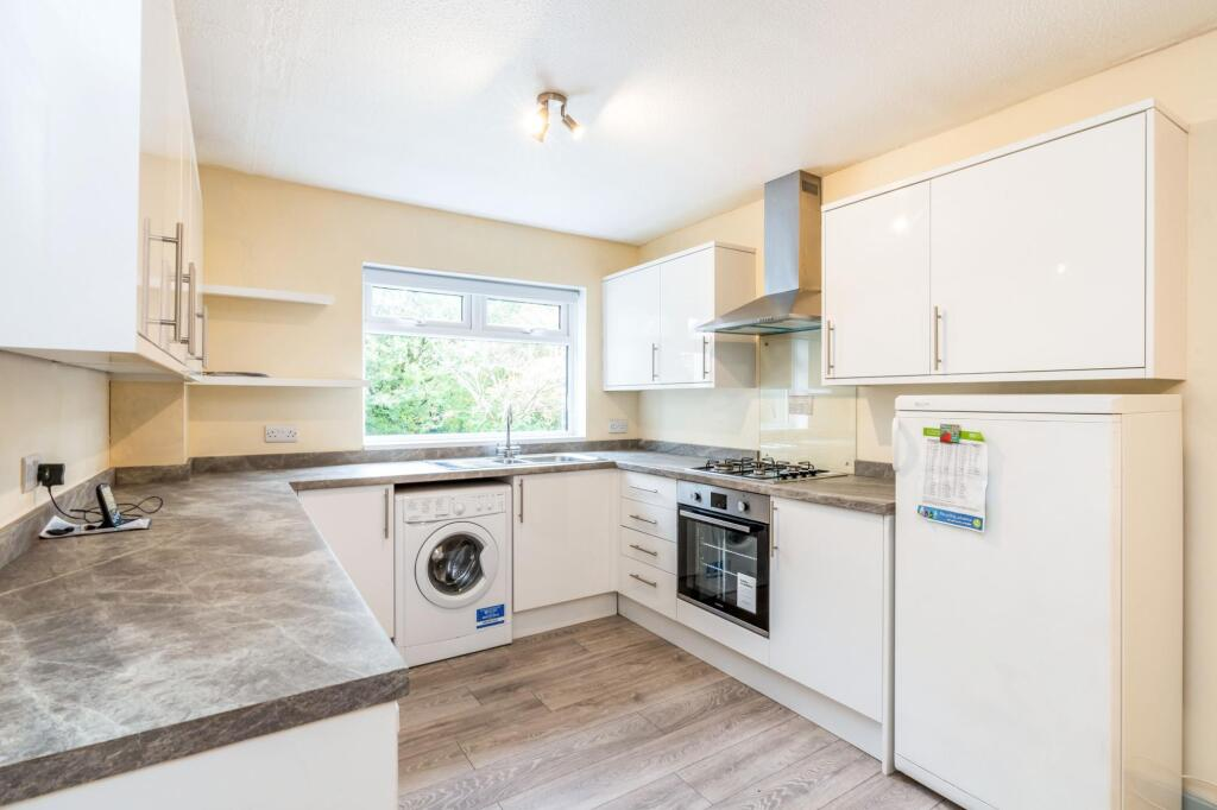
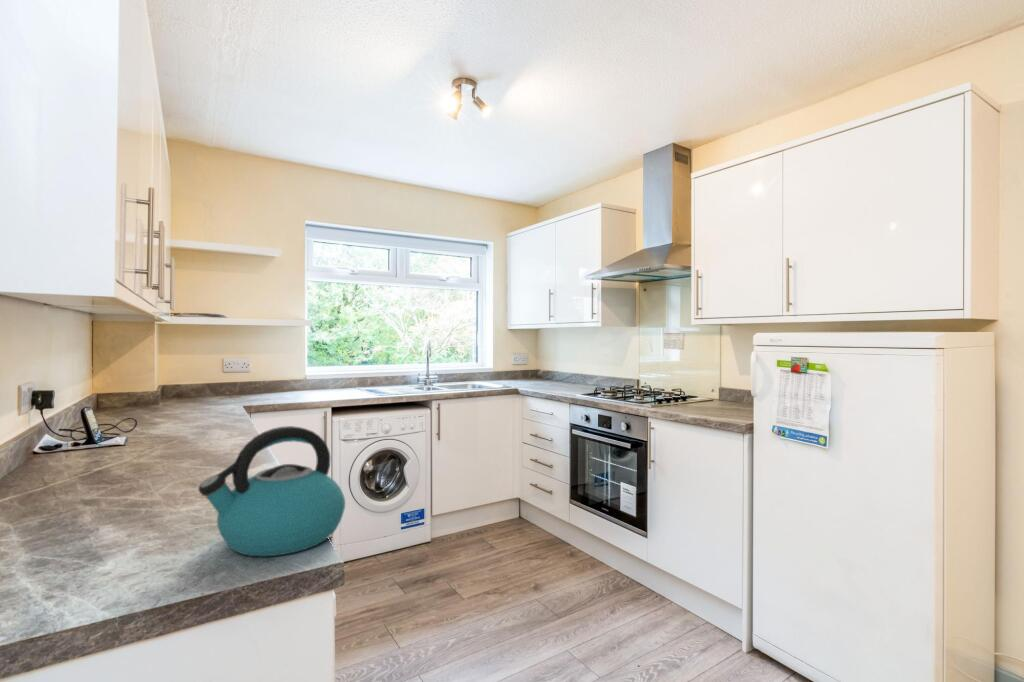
+ kettle (275, 484)
